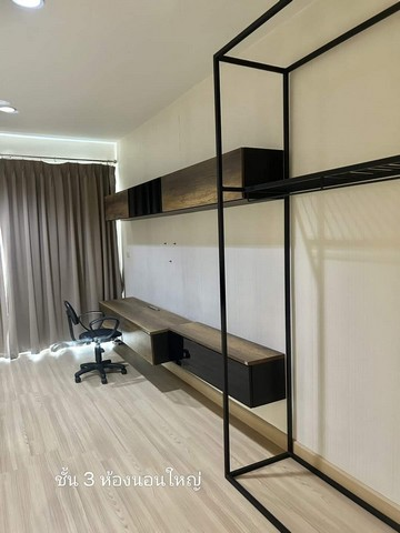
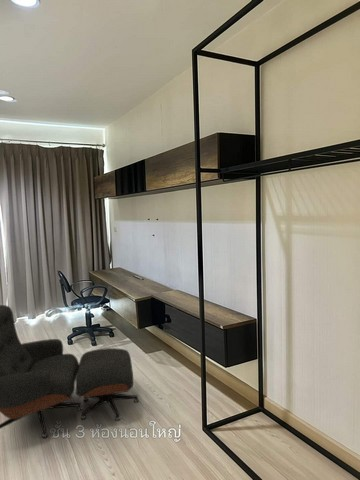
+ lounge chair (61, 359)
